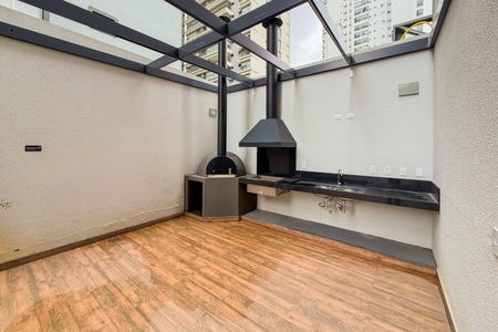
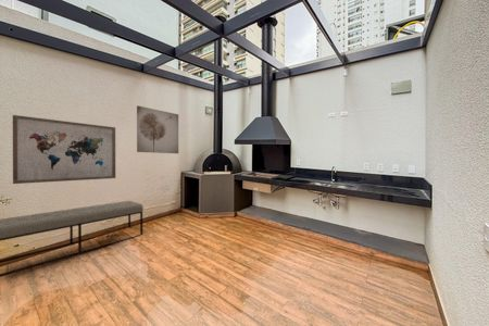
+ wall art (72, 151)
+ bench (72, 229)
+ wall art (159, 131)
